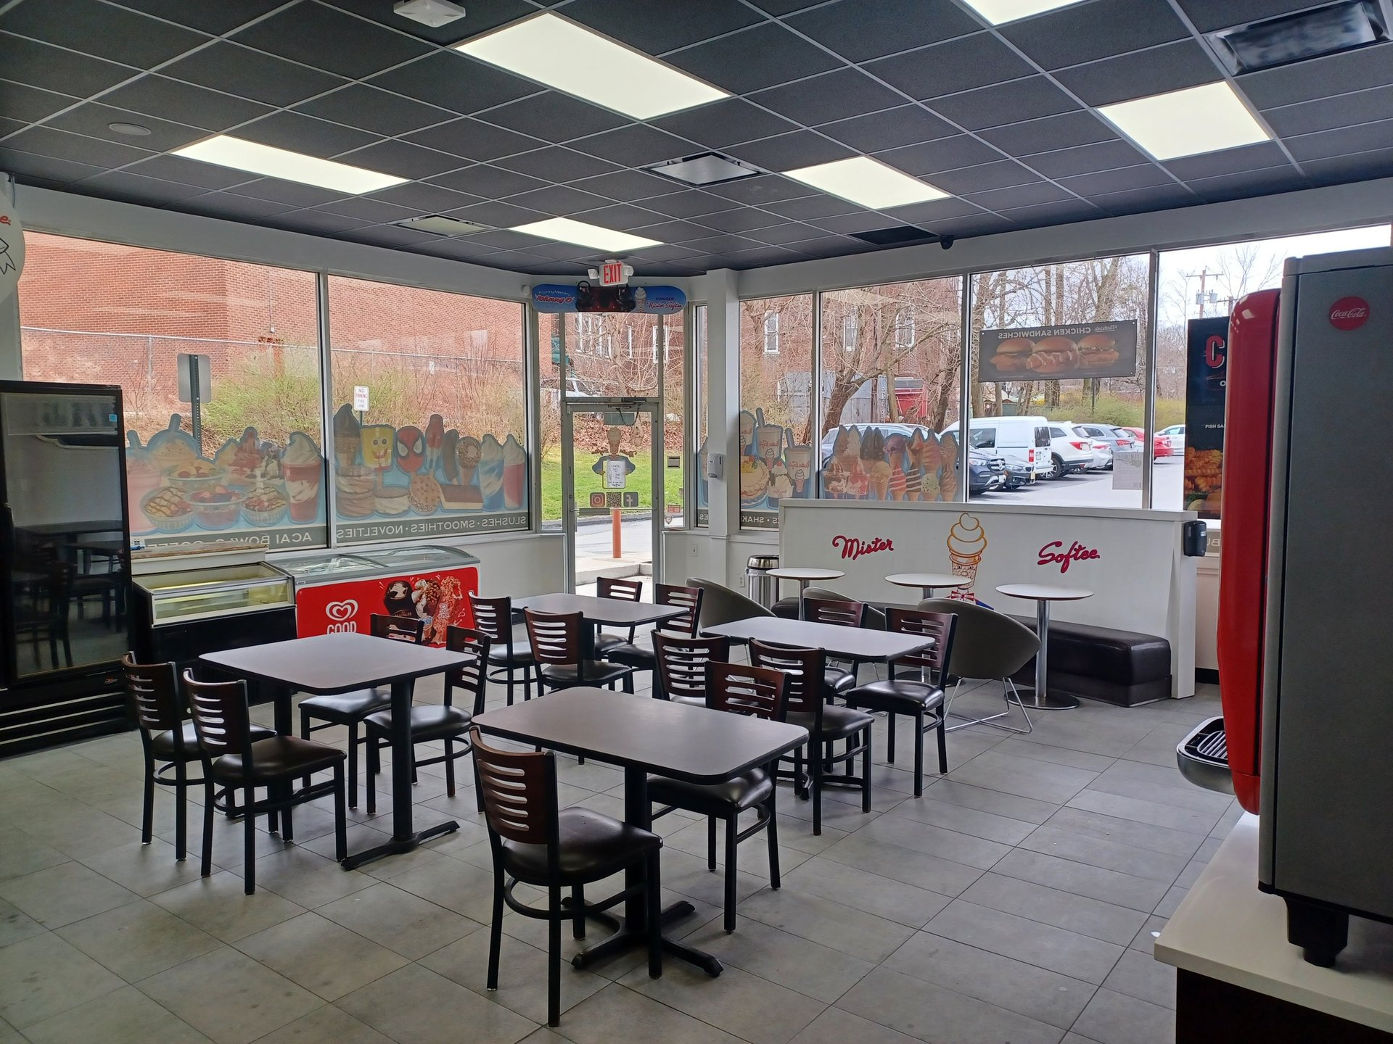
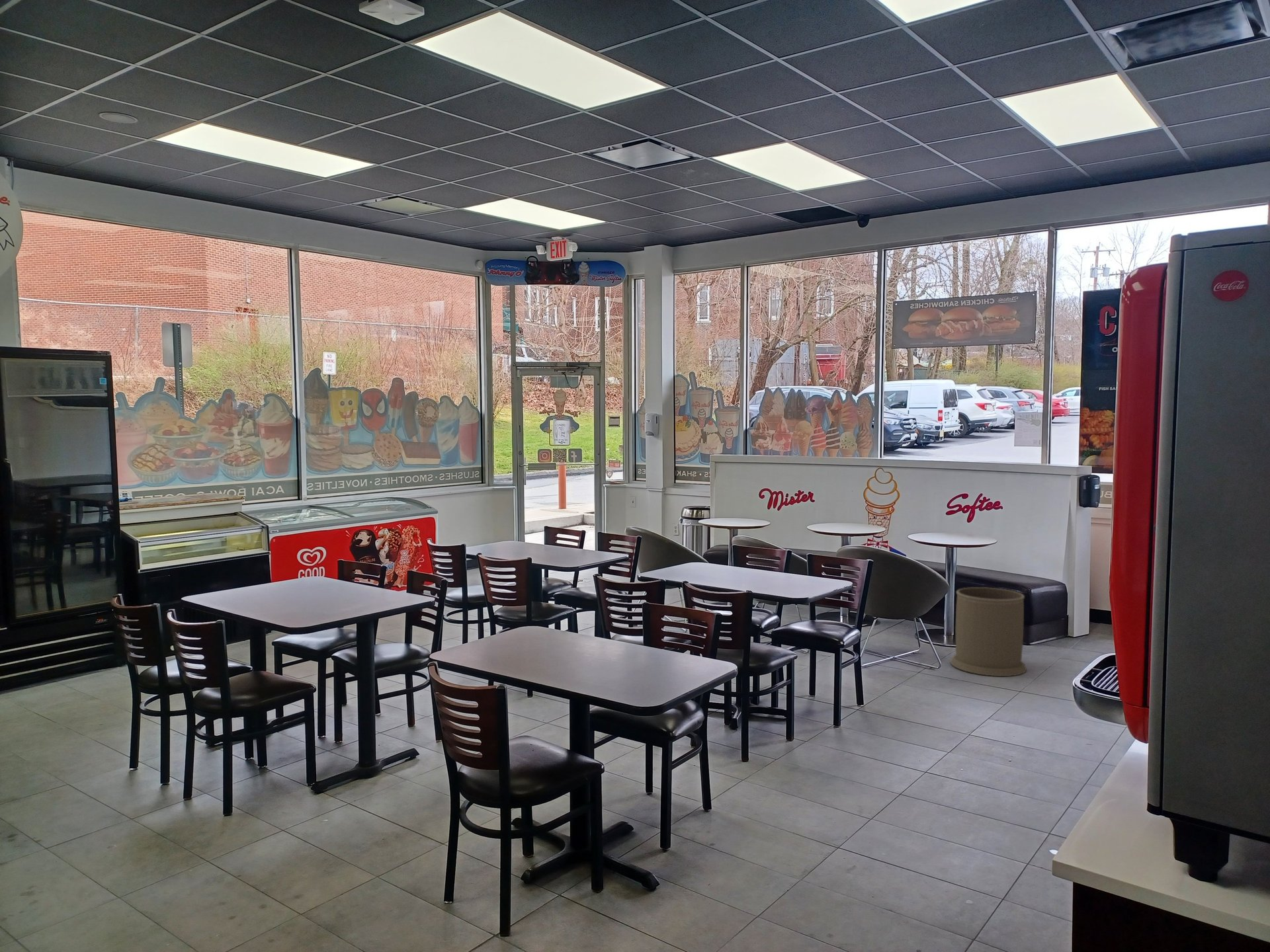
+ trash can (989, 629)
